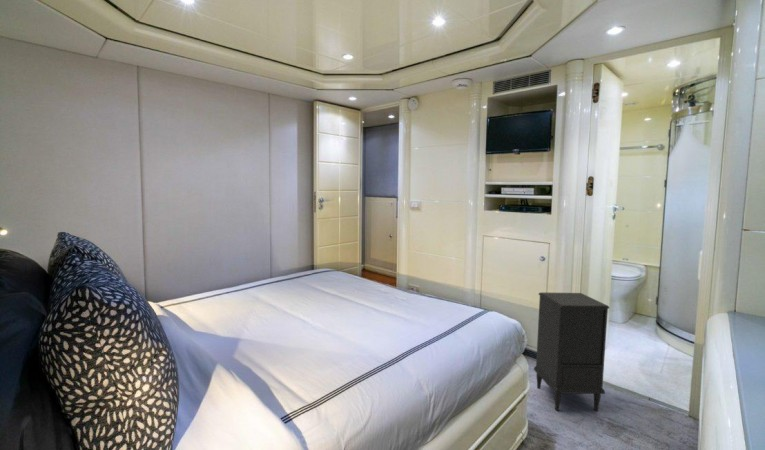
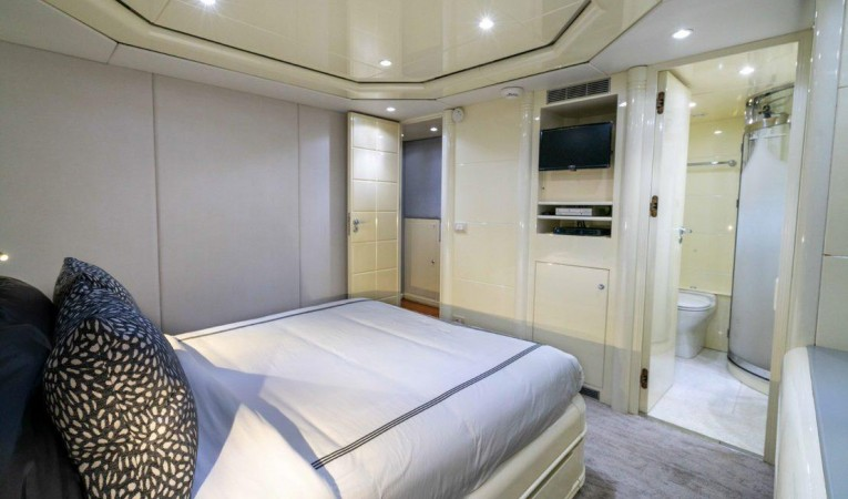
- nightstand (569, 348)
